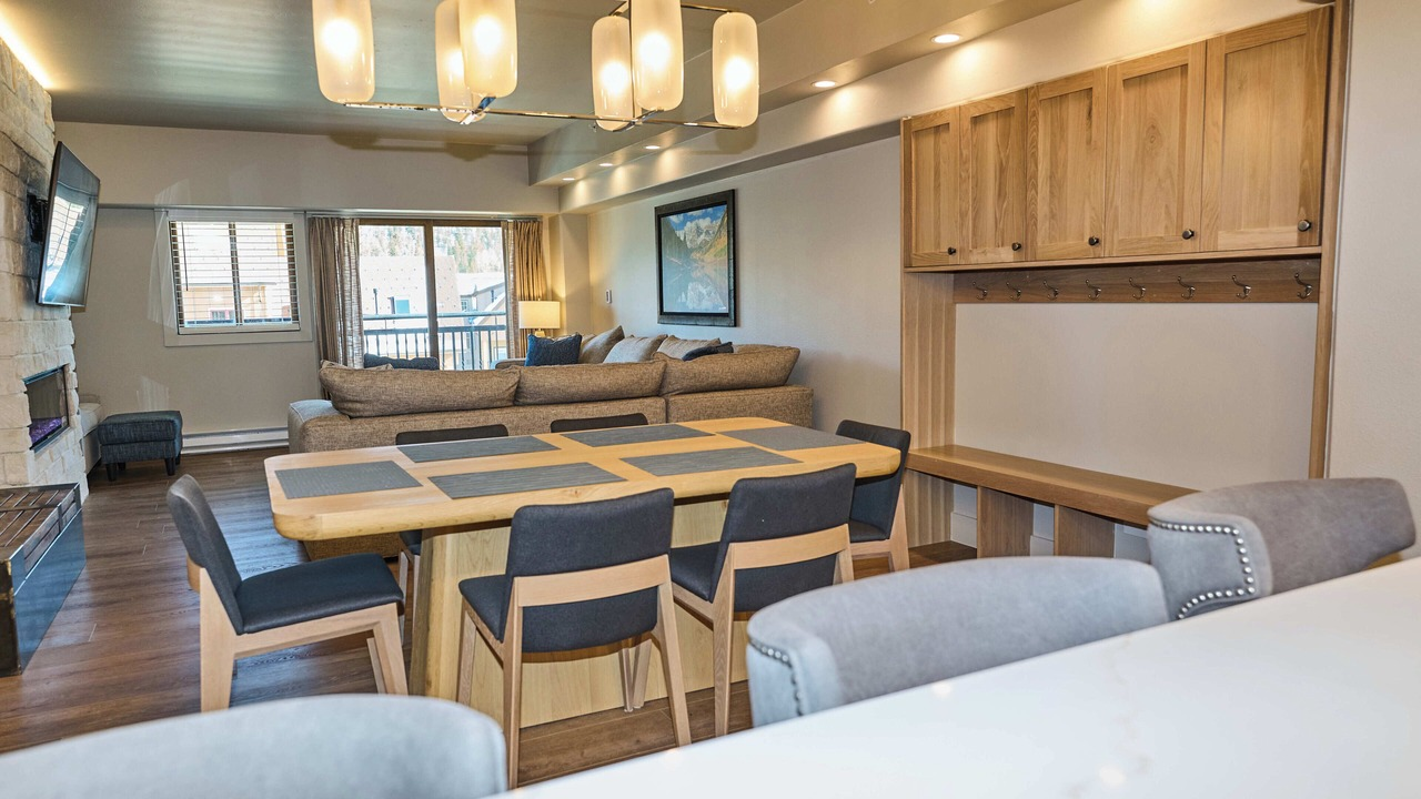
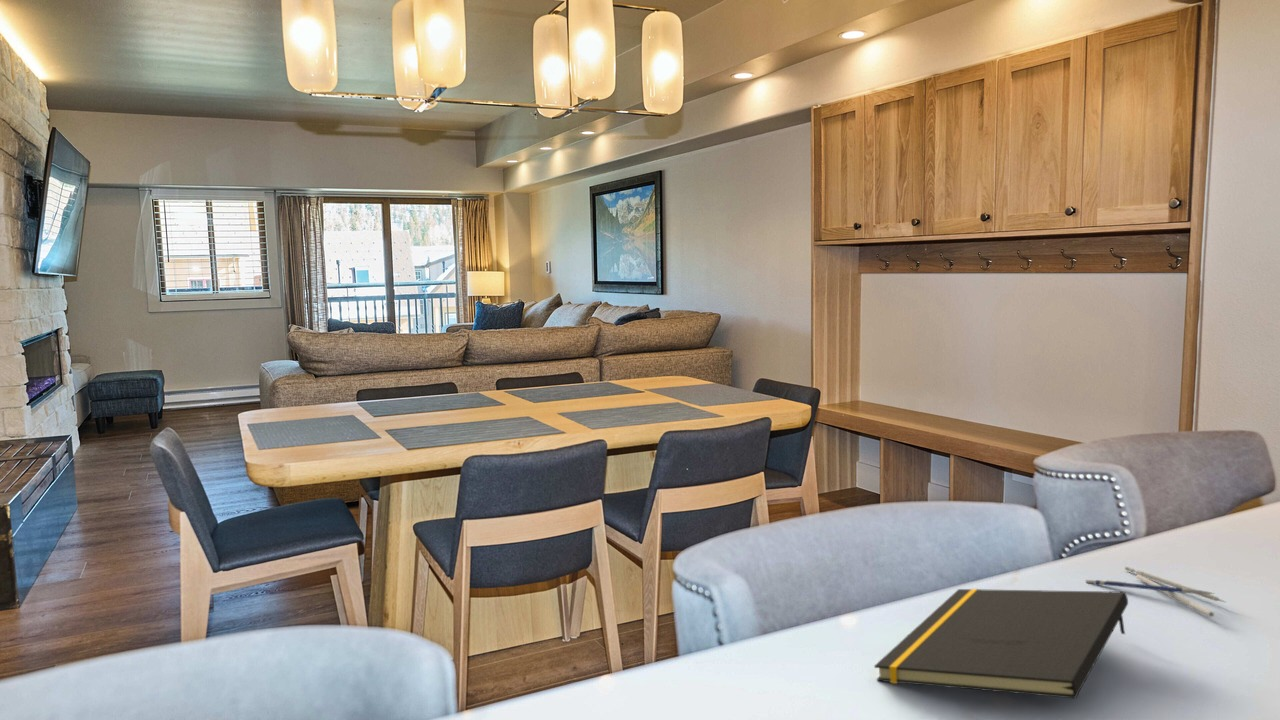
+ notepad (1007, 634)
+ pen (1154, 588)
